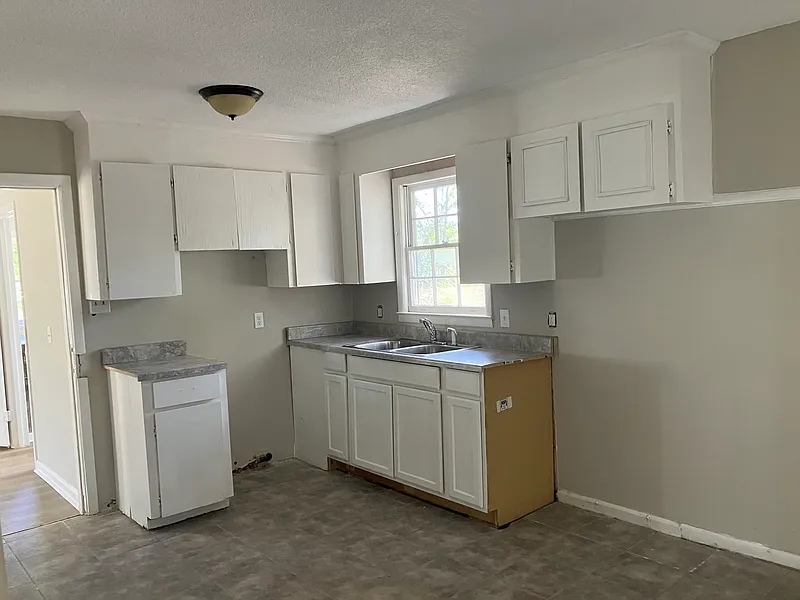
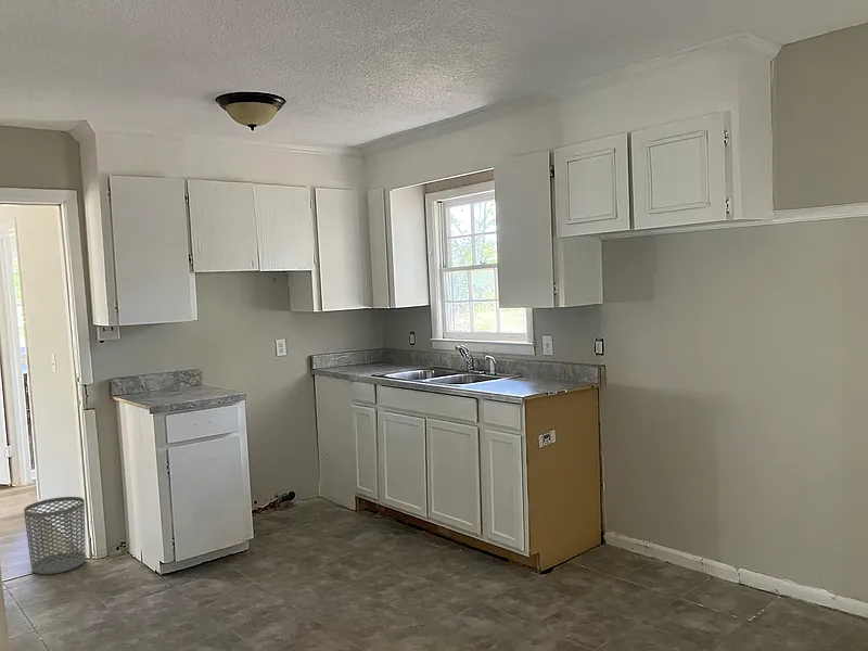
+ waste bin (56, 535)
